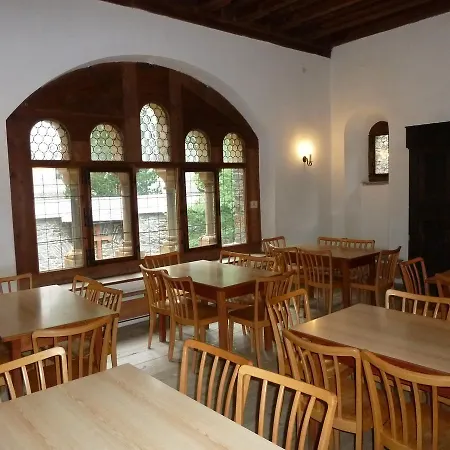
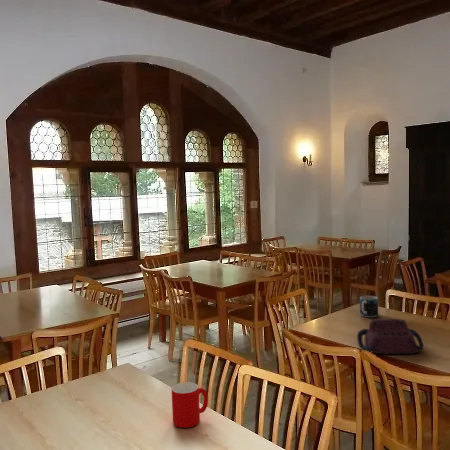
+ mug (367, 307)
+ cup (190, 403)
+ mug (389, 333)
